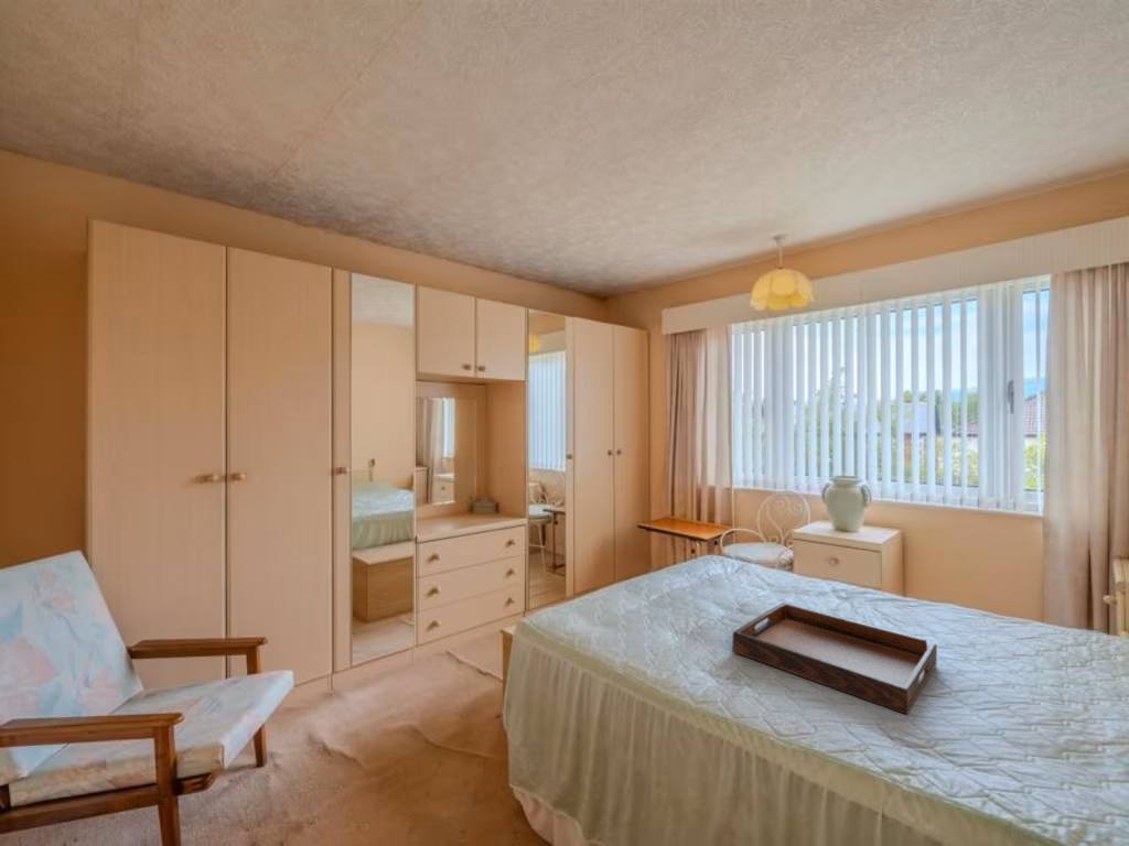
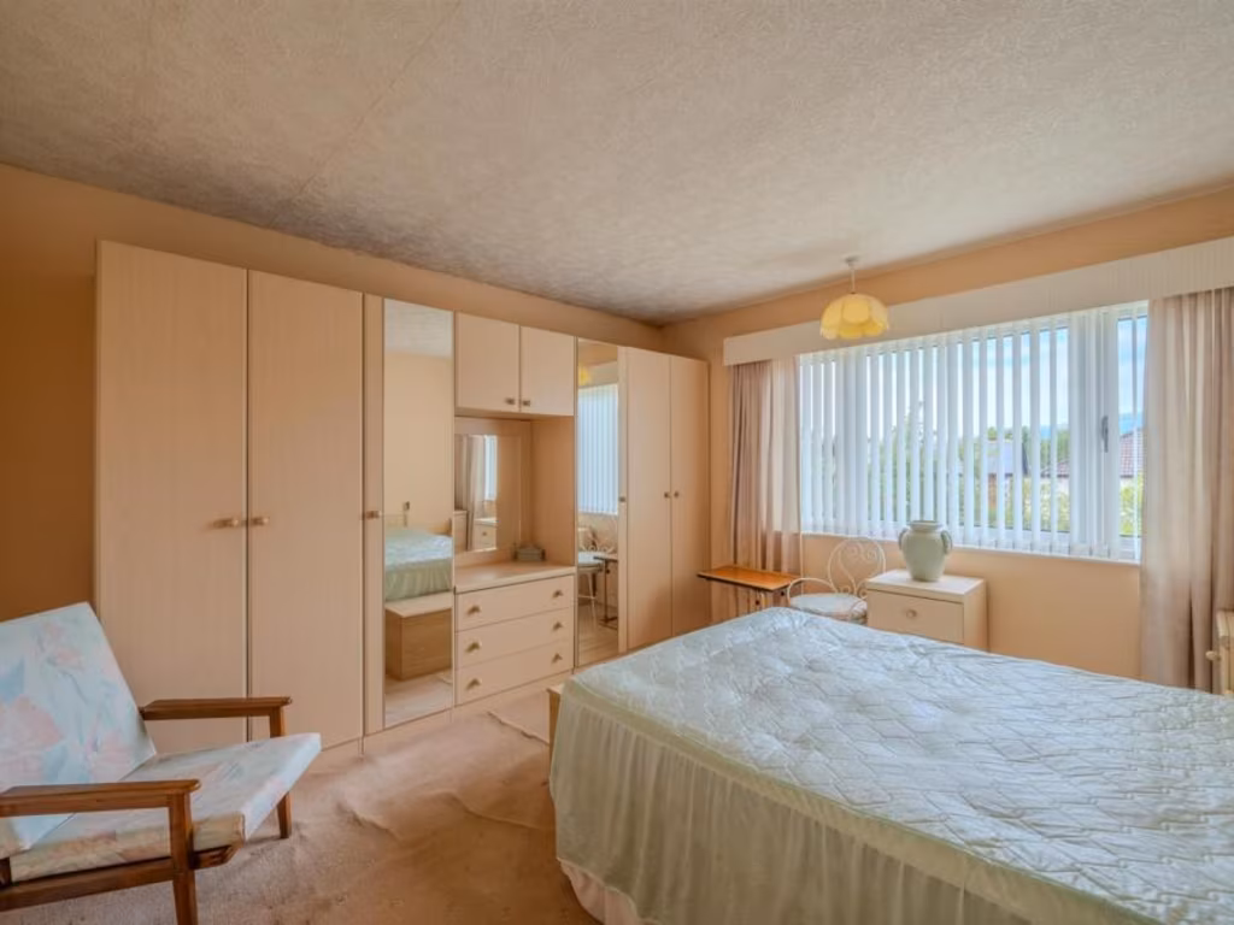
- serving tray (832, 647)
